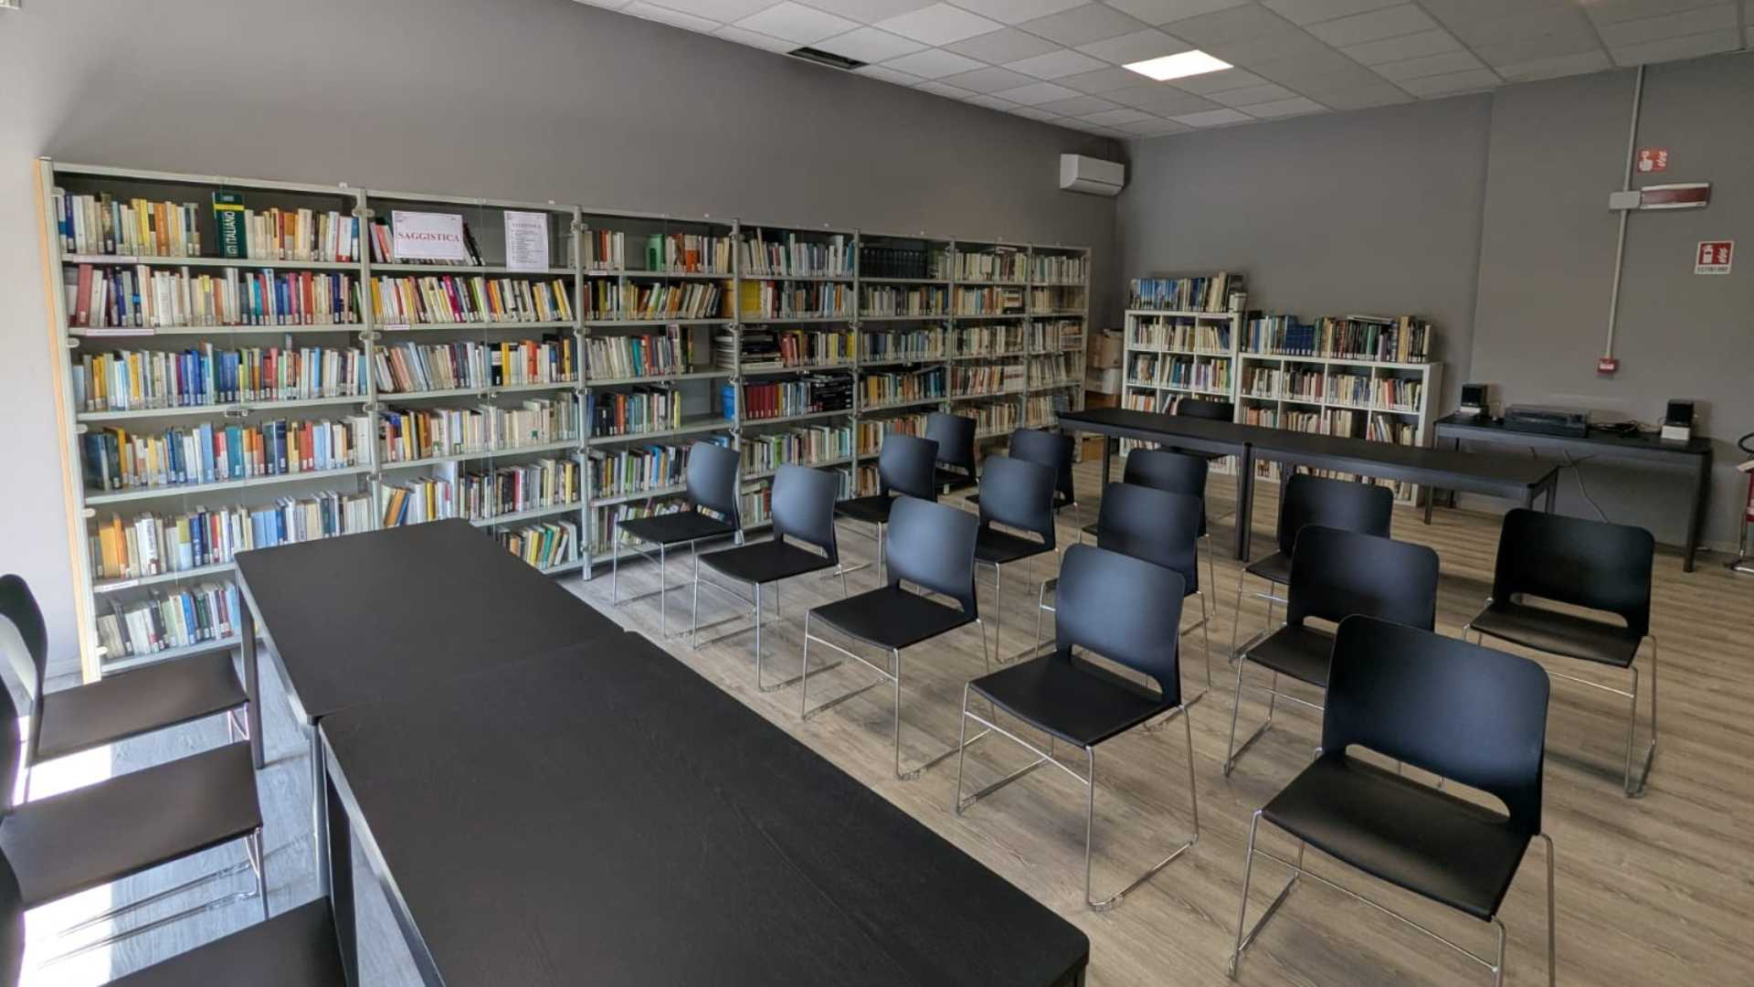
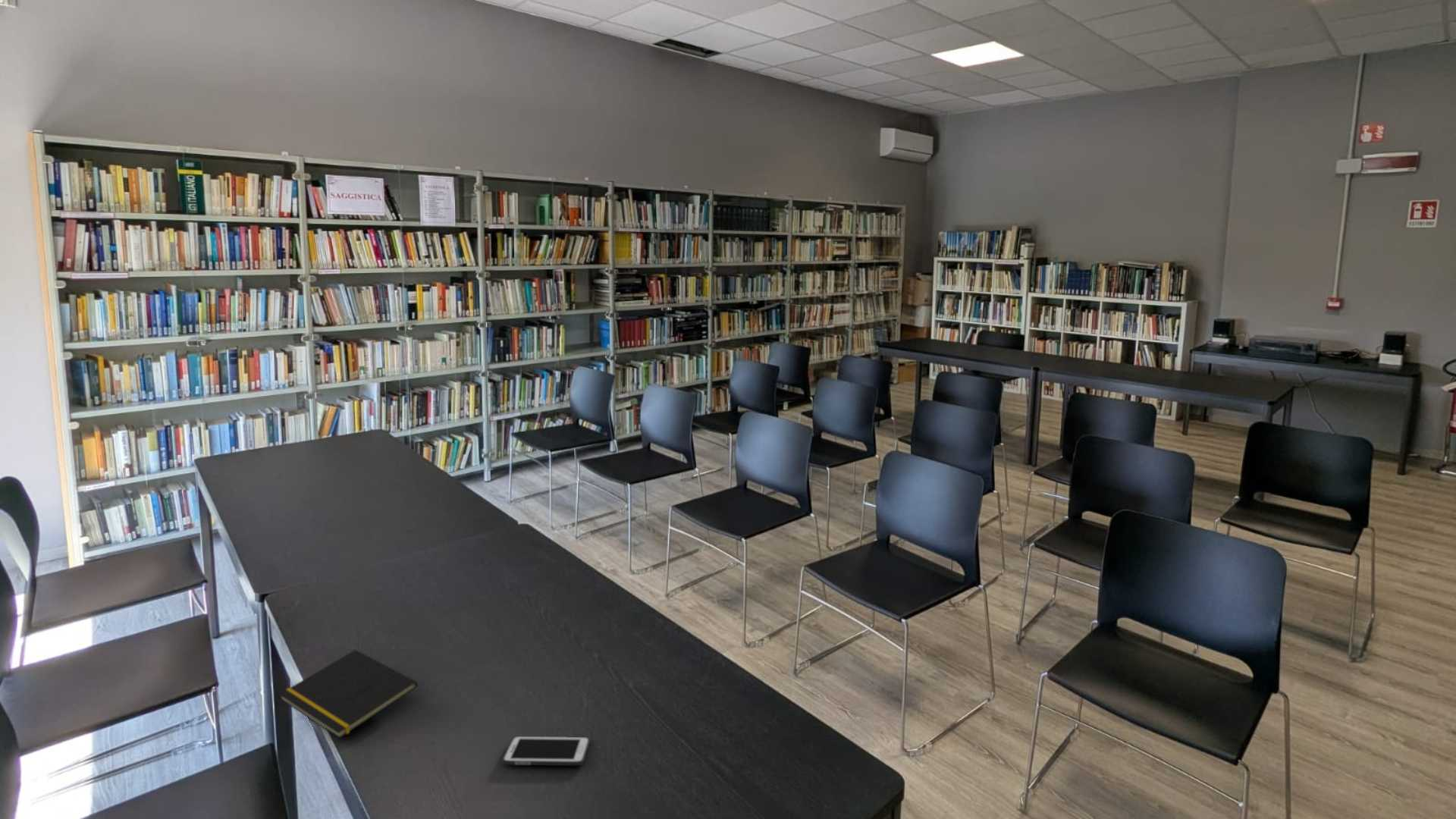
+ cell phone (547, 751)
+ notepad (348, 690)
